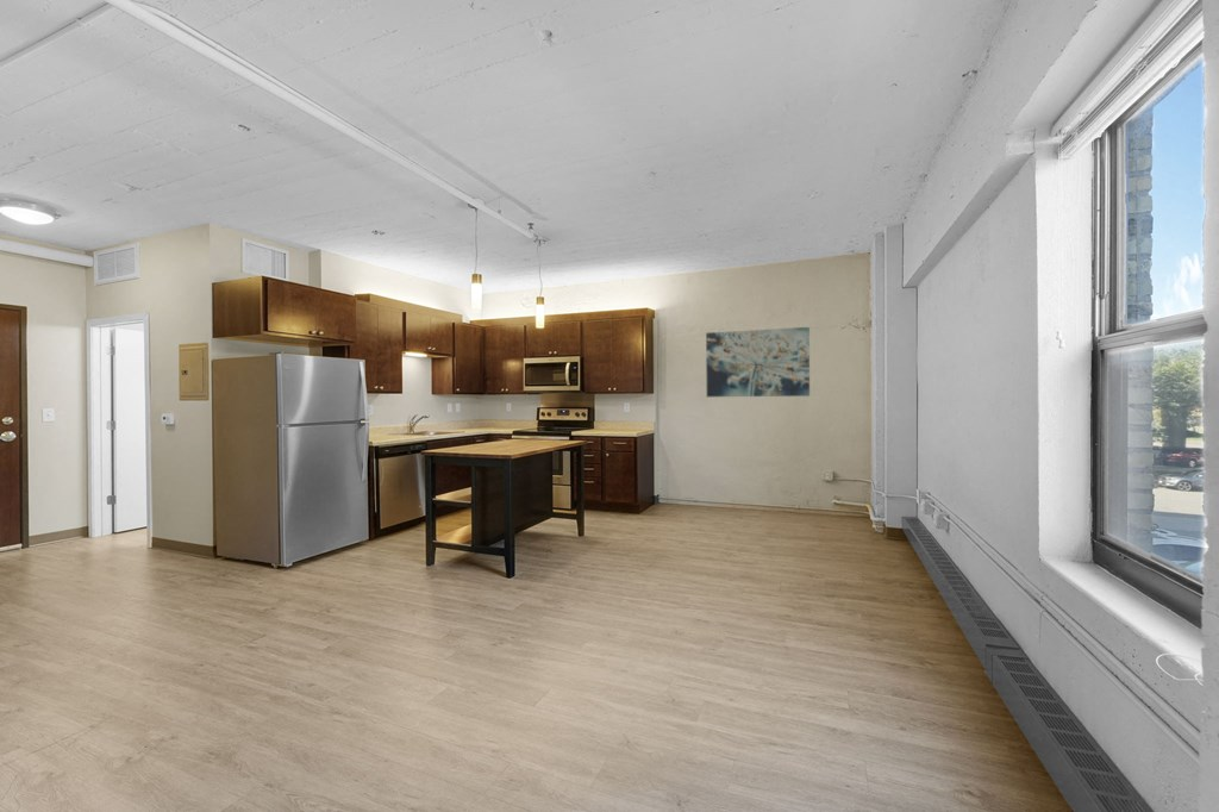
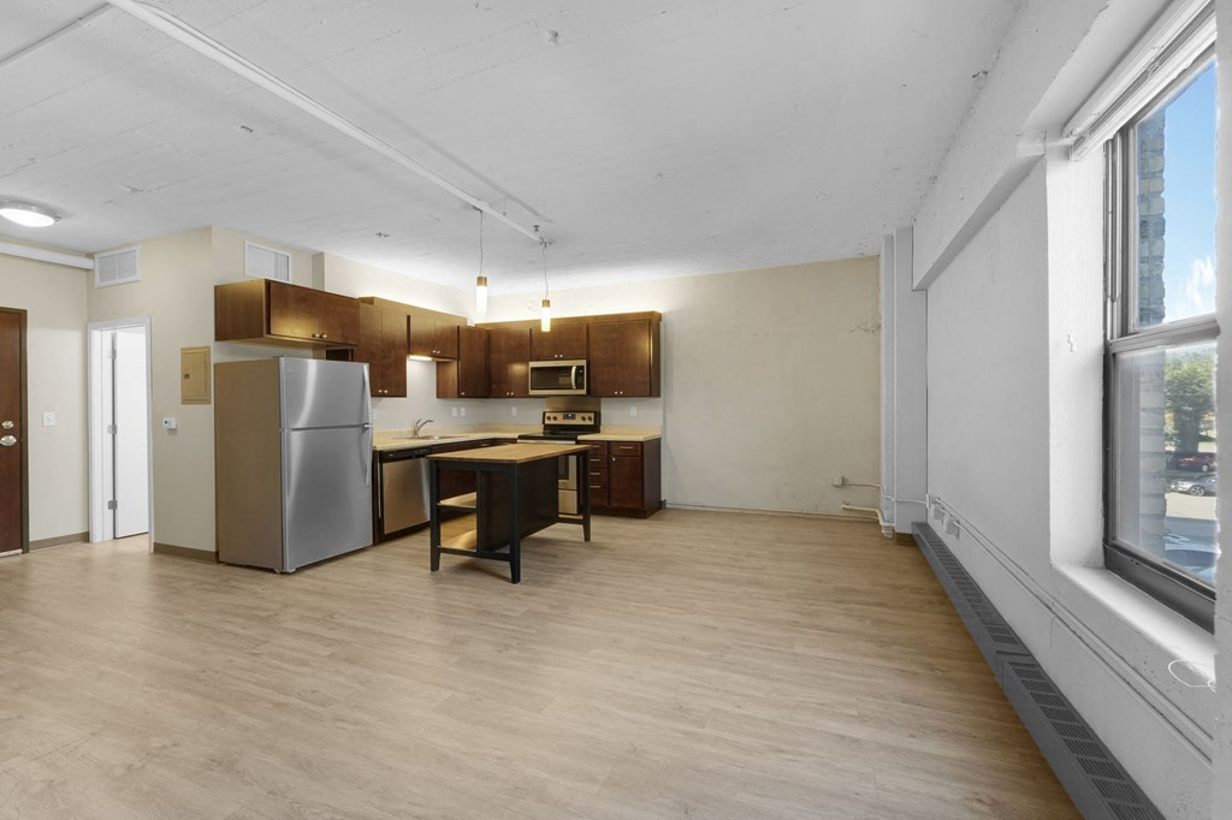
- wall art (756, 363)
